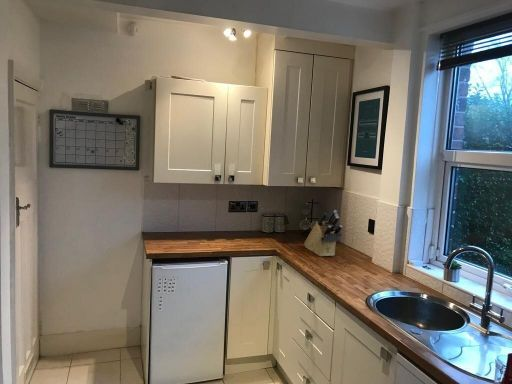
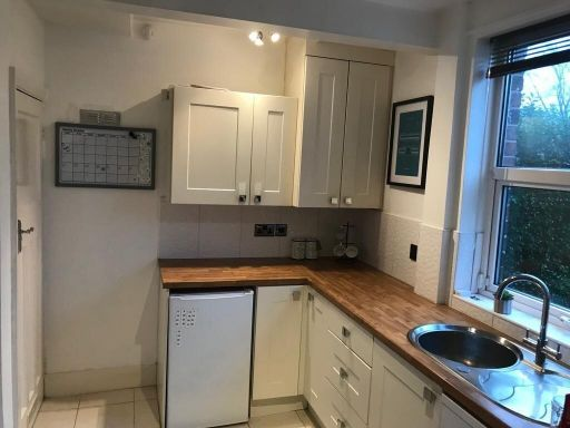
- knife block (323, 230)
